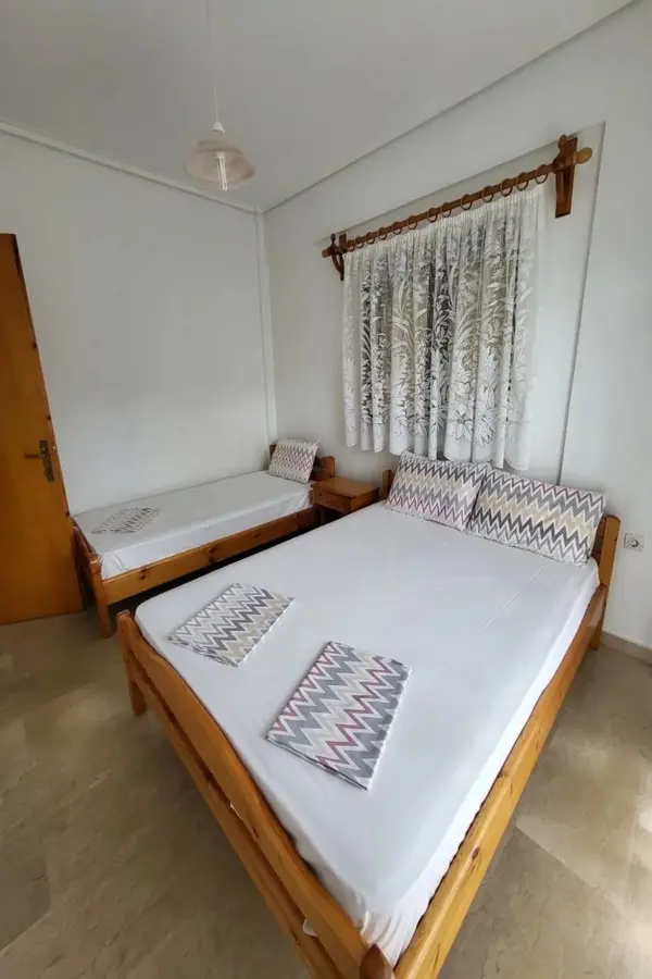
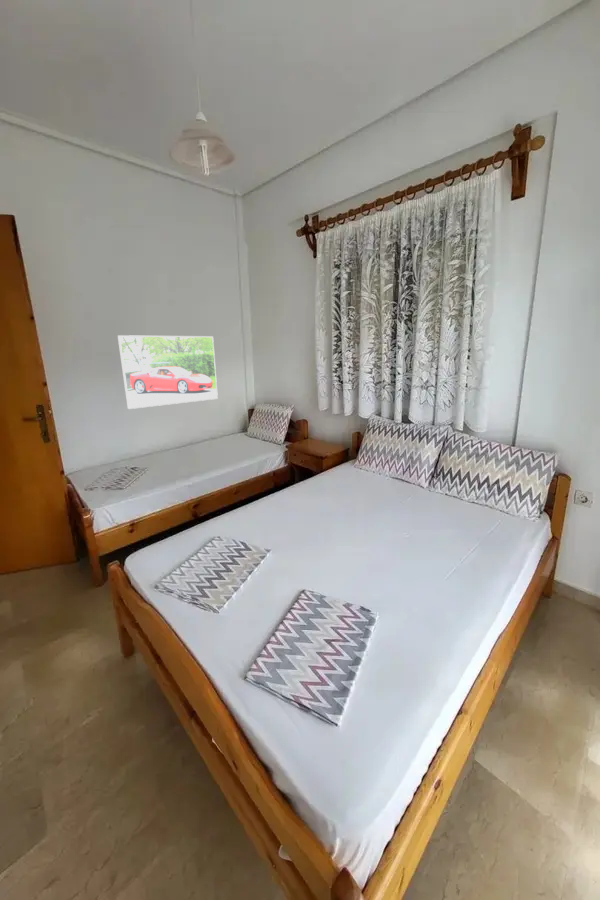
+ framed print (172, 370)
